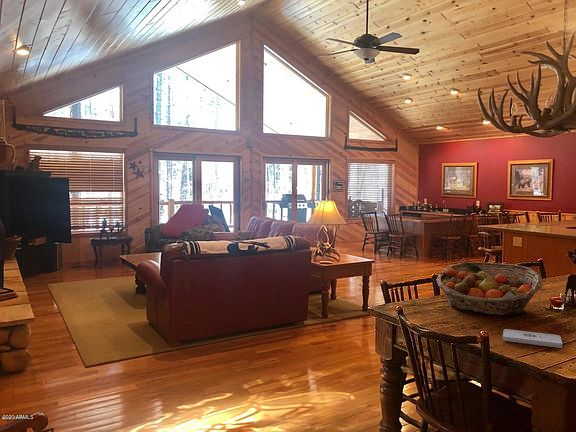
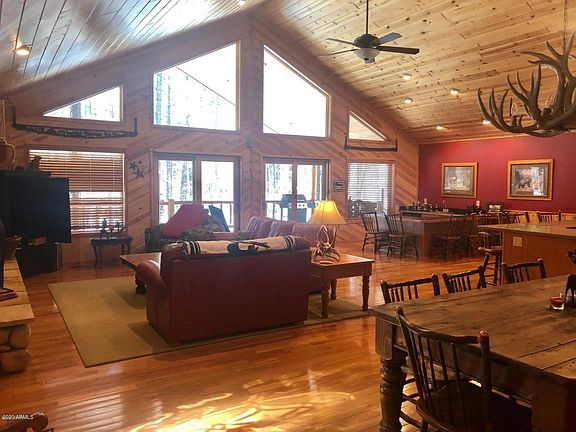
- fruit basket (487, 286)
- notepad (531, 337)
